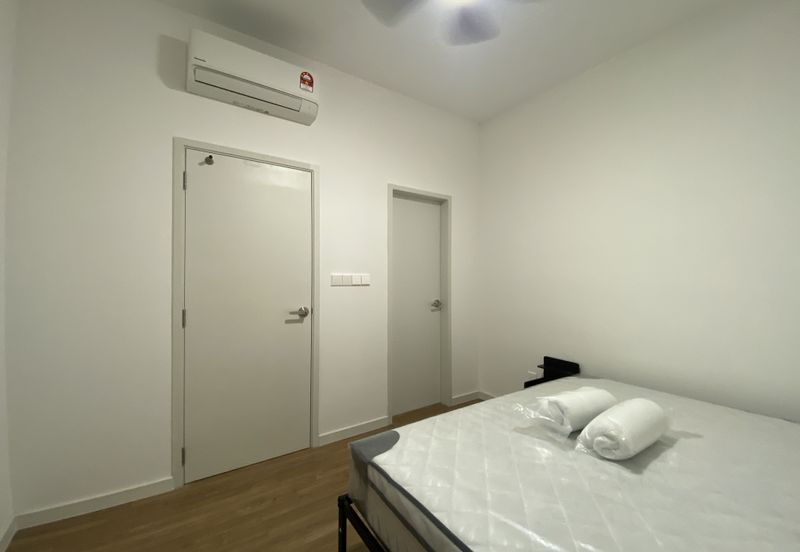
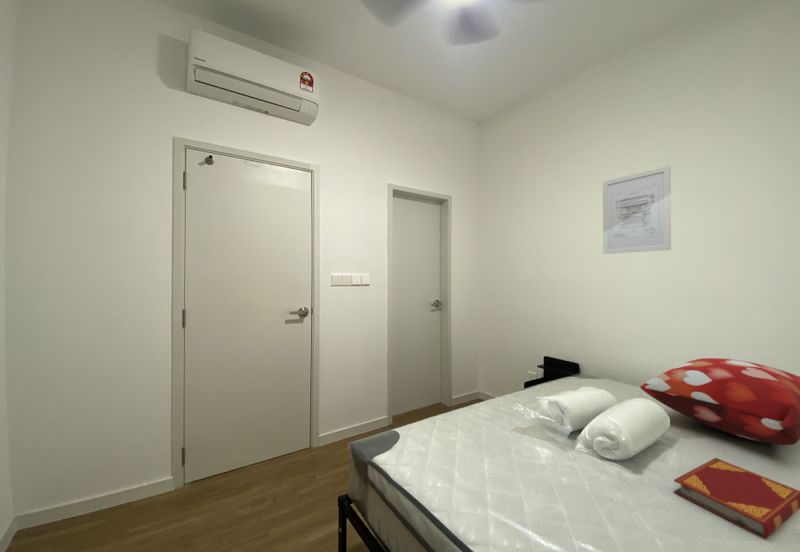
+ hardback book (737, 492)
+ decorative pillow (728, 393)
+ wall art (634, 213)
